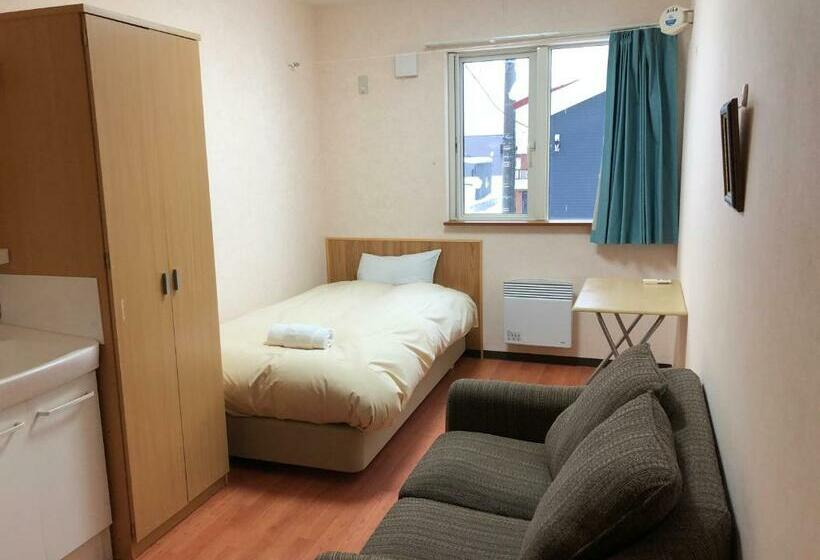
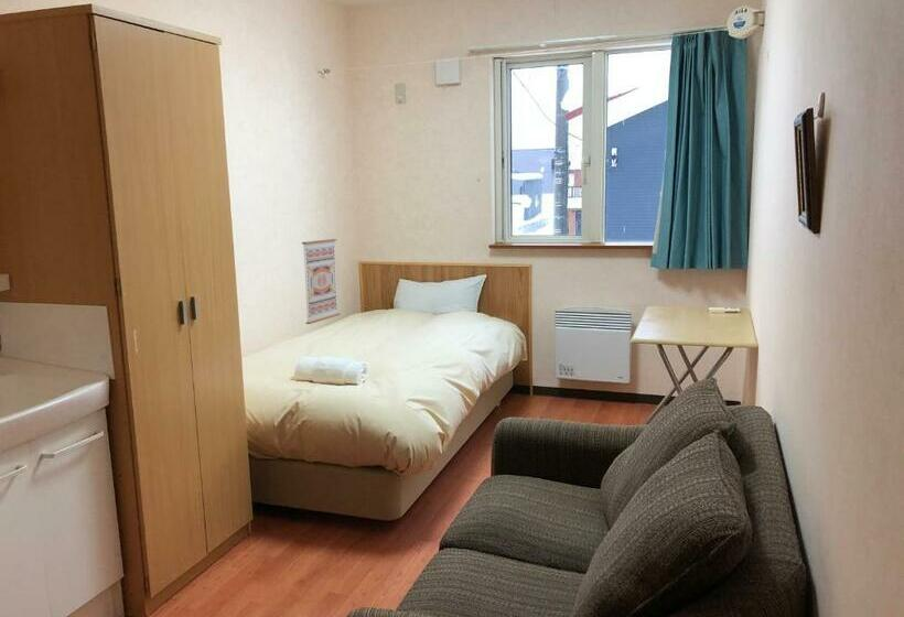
+ wall art (321, 280)
